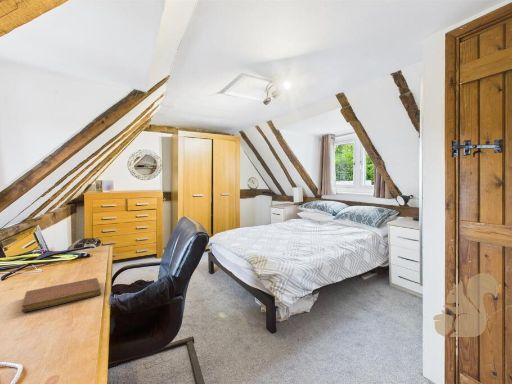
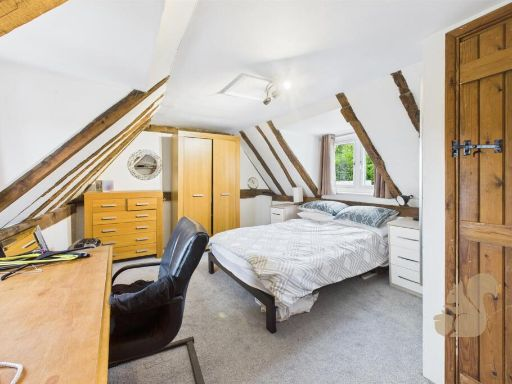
- notebook (64, 292)
